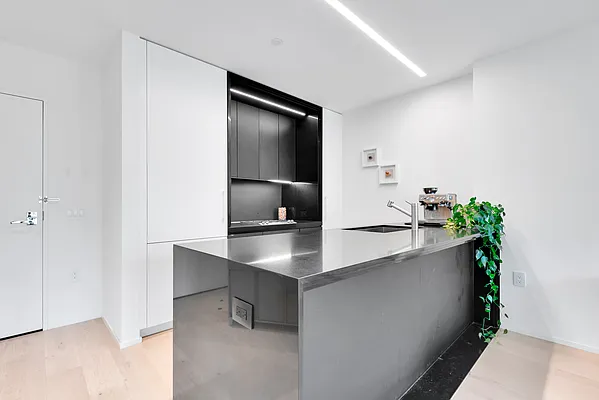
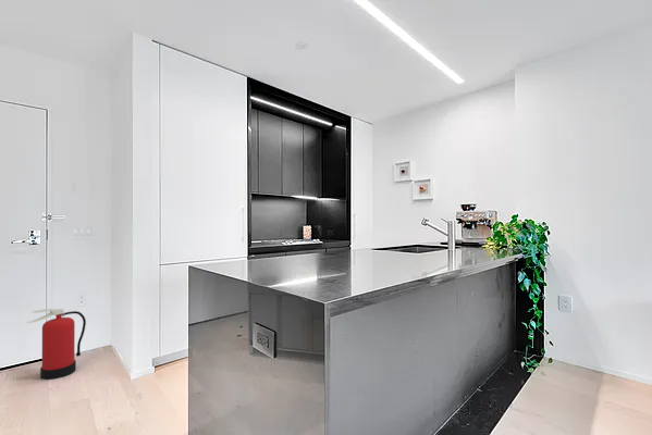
+ fire extinguisher (58, 339)
